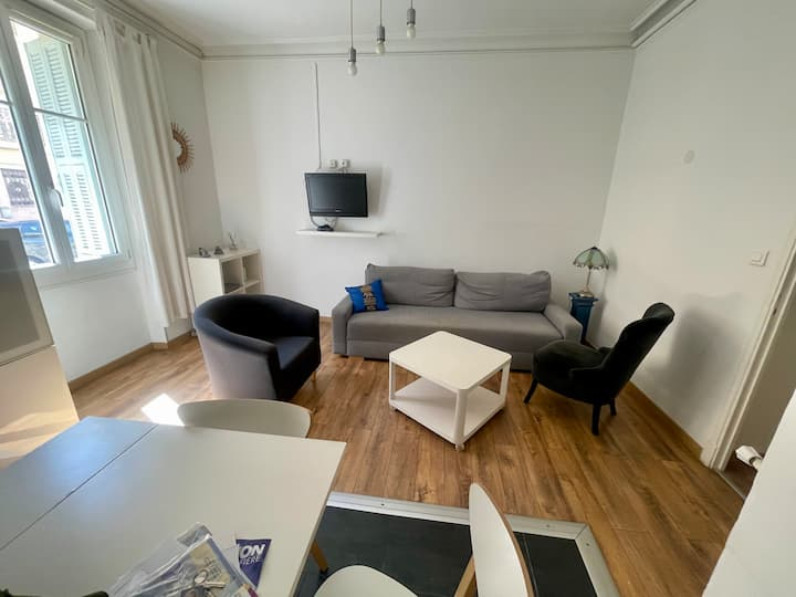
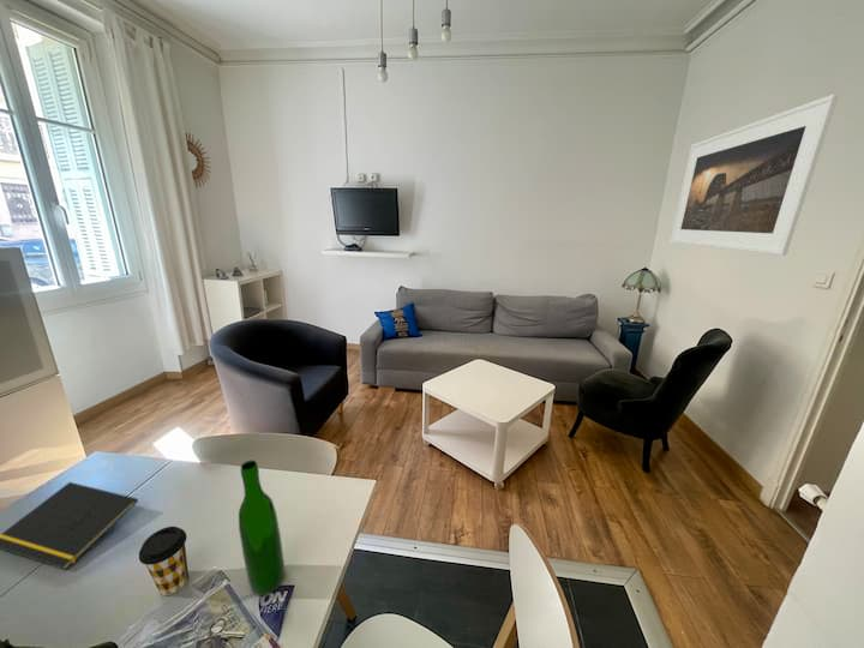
+ wine bottle (258, 526)
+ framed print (730, 188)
+ notepad (67, 521)
+ coffee cup (168, 562)
